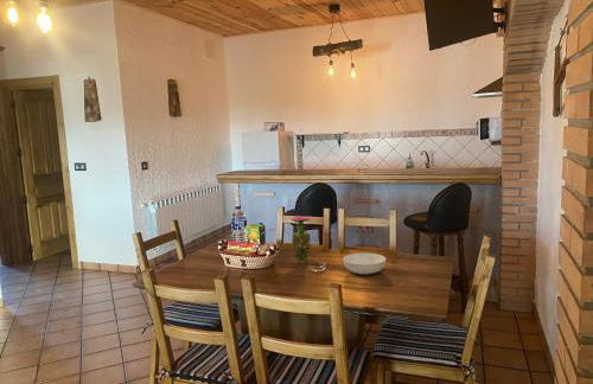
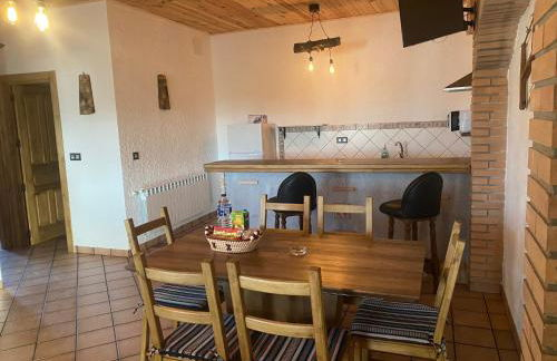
- serving bowl (364, 264)
- flower (301, 239)
